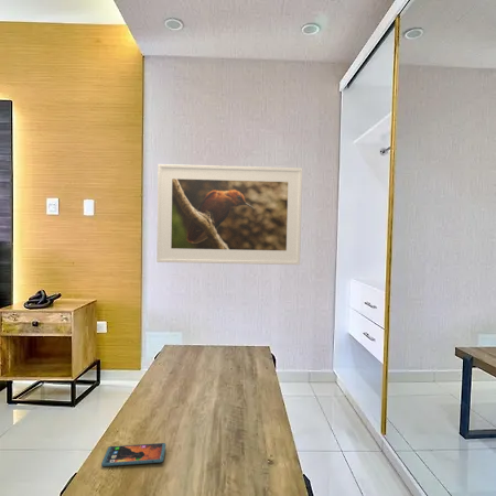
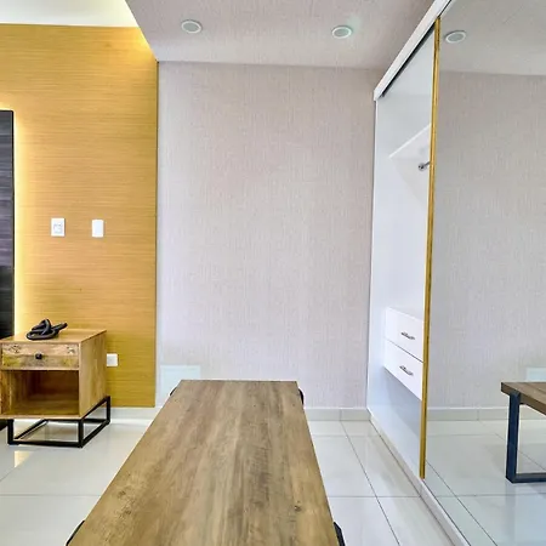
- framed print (229, 215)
- smartphone (134, 453)
